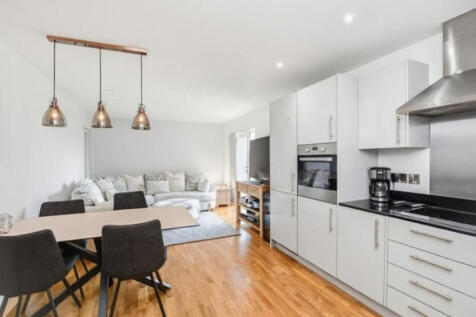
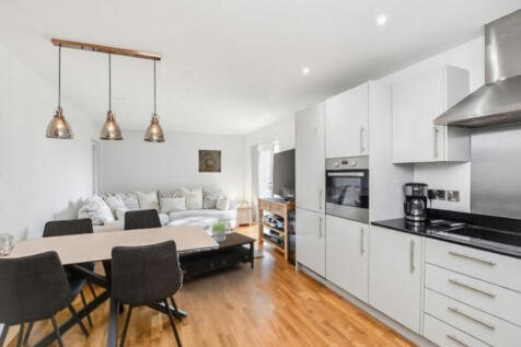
+ potted plant (218, 230)
+ coffee table (209, 256)
+ wall art (209, 161)
